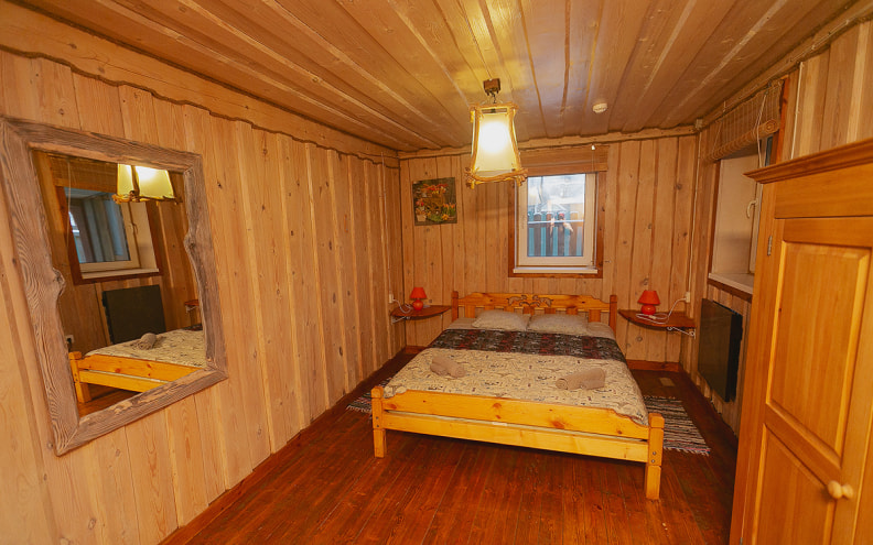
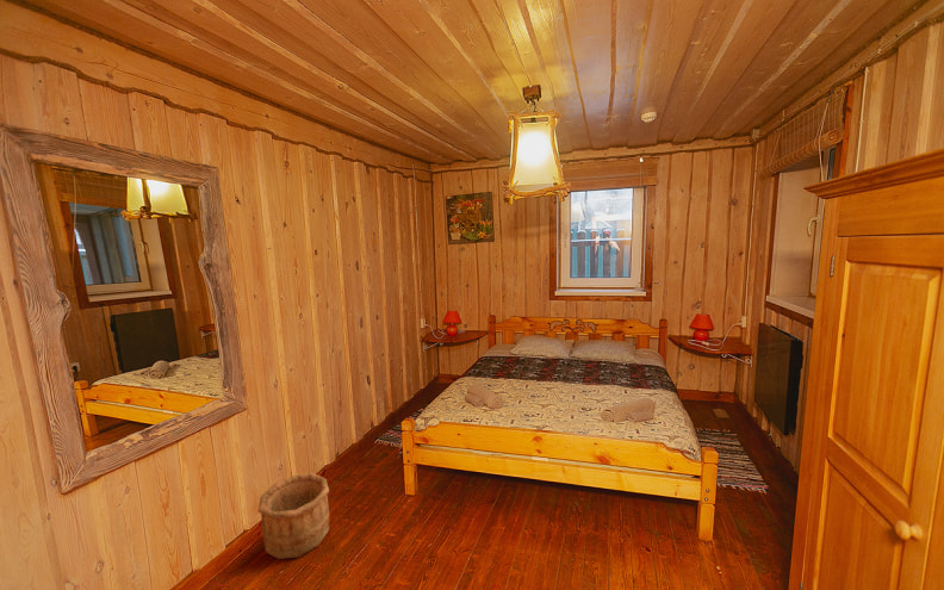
+ wooden bucket (296, 514)
